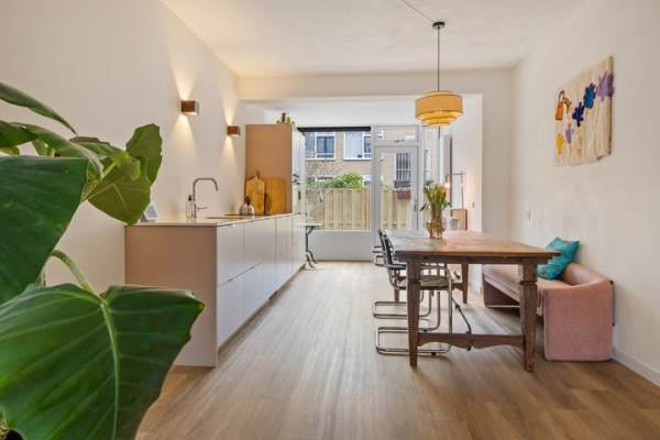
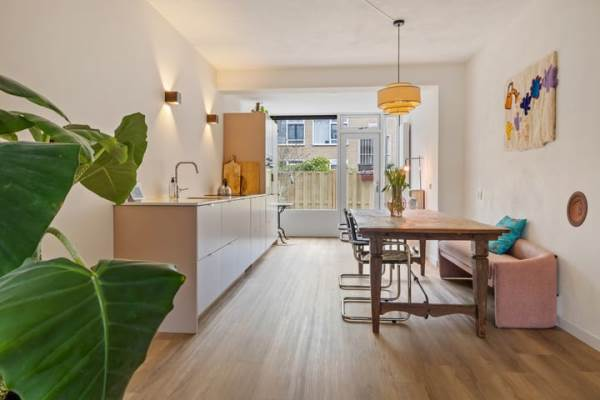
+ decorative plate (577, 209)
